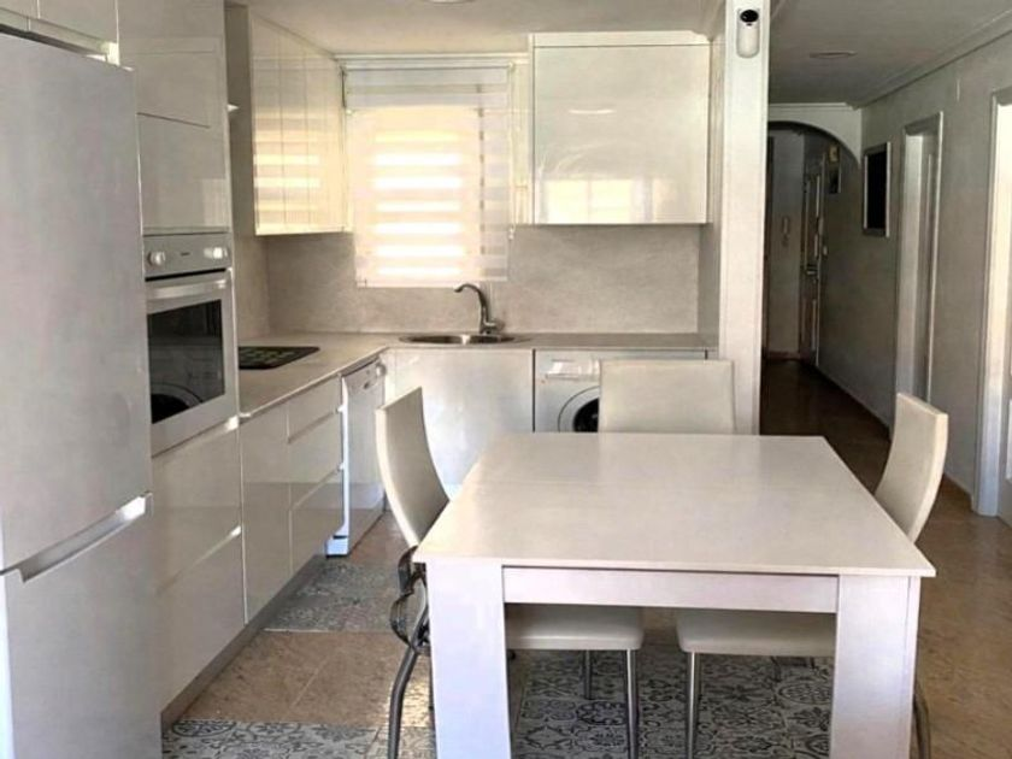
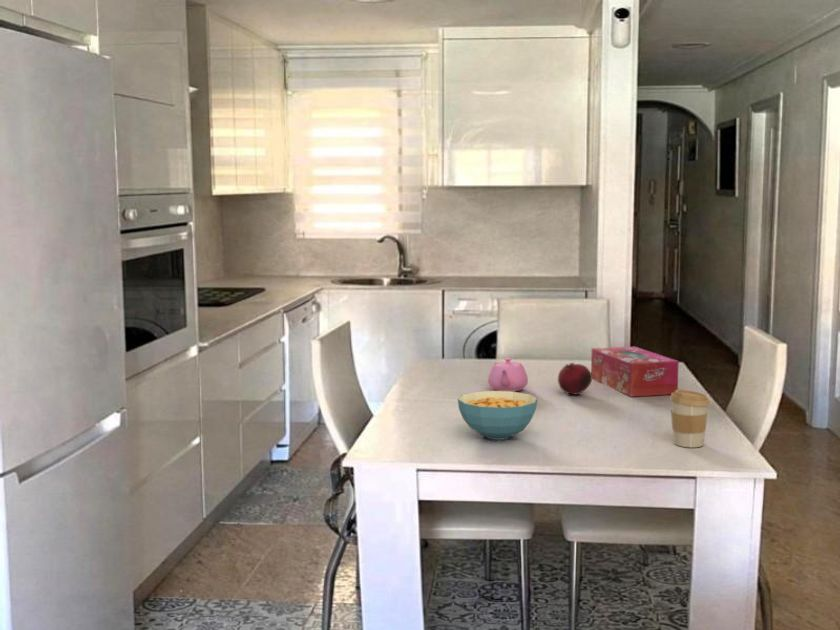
+ fruit (573, 377)
+ cereal bowl (497, 417)
+ coffee cup (689, 417)
+ tissue box (632, 370)
+ teapot (507, 374)
